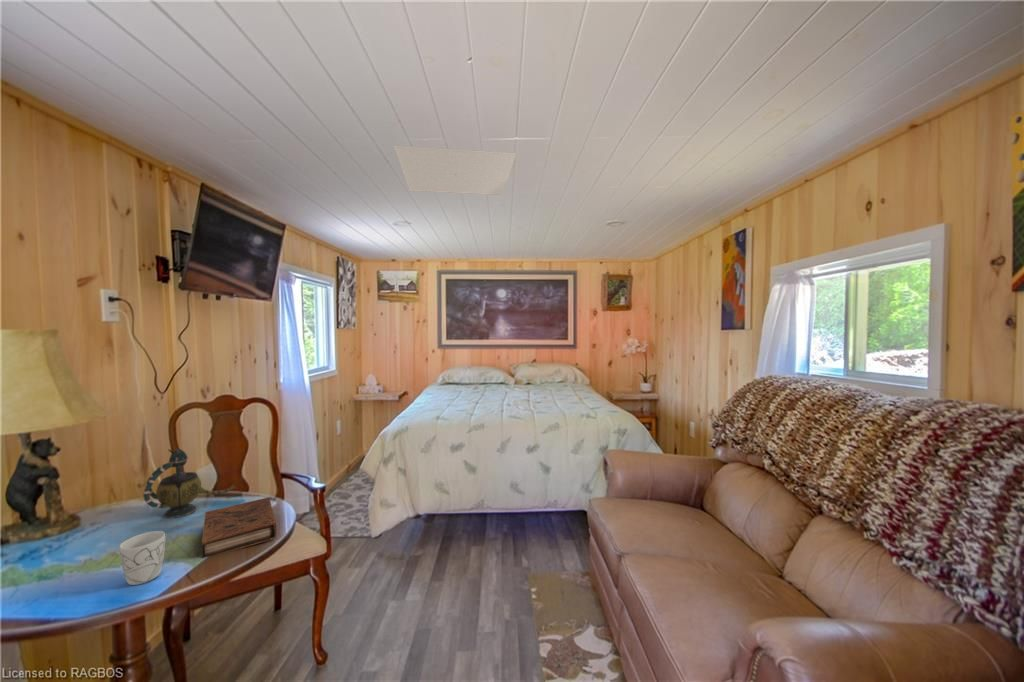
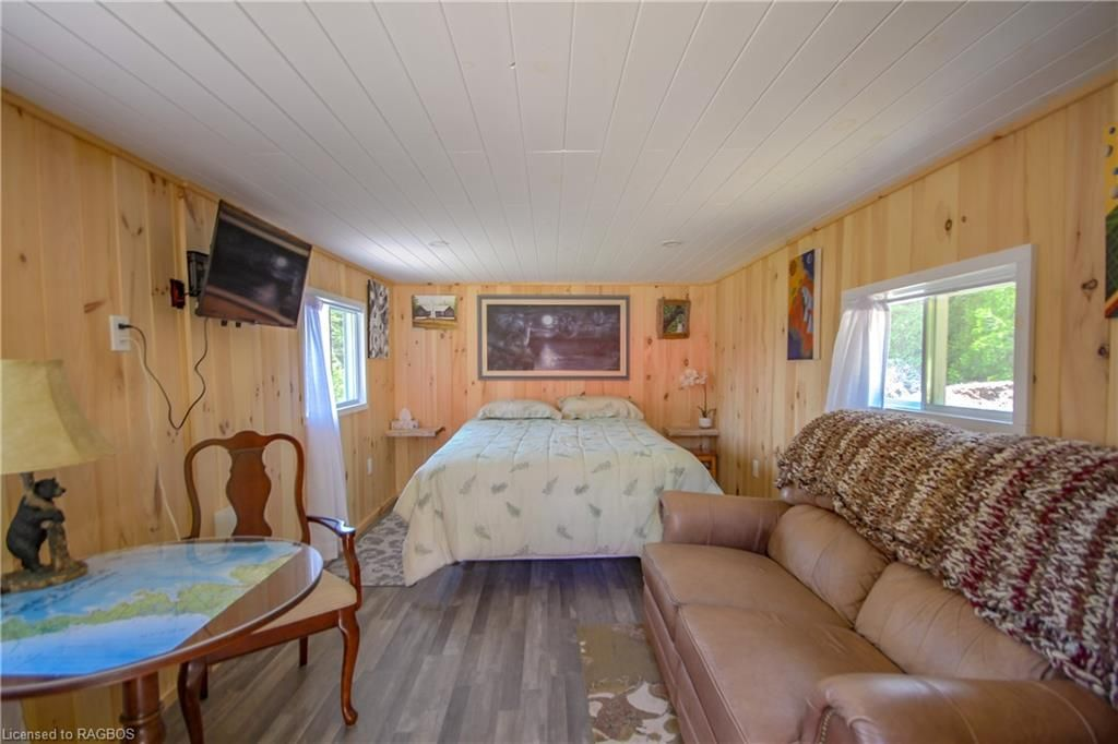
- teapot (192, 477)
- ceiling light (456, 169)
- book (240, 524)
- mug (142, 556)
